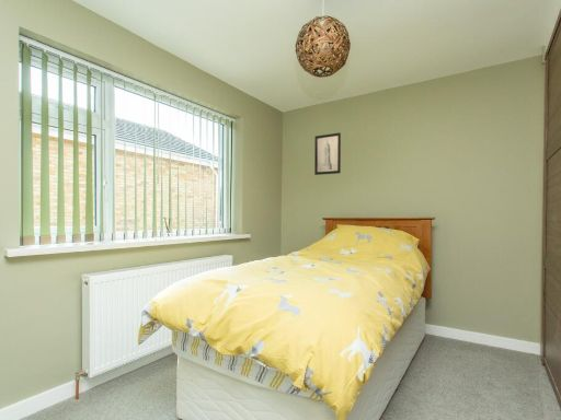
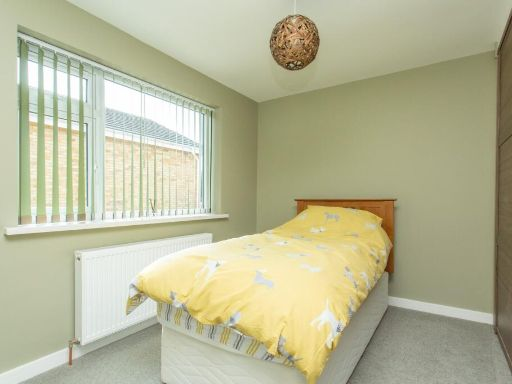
- wall art (327, 154)
